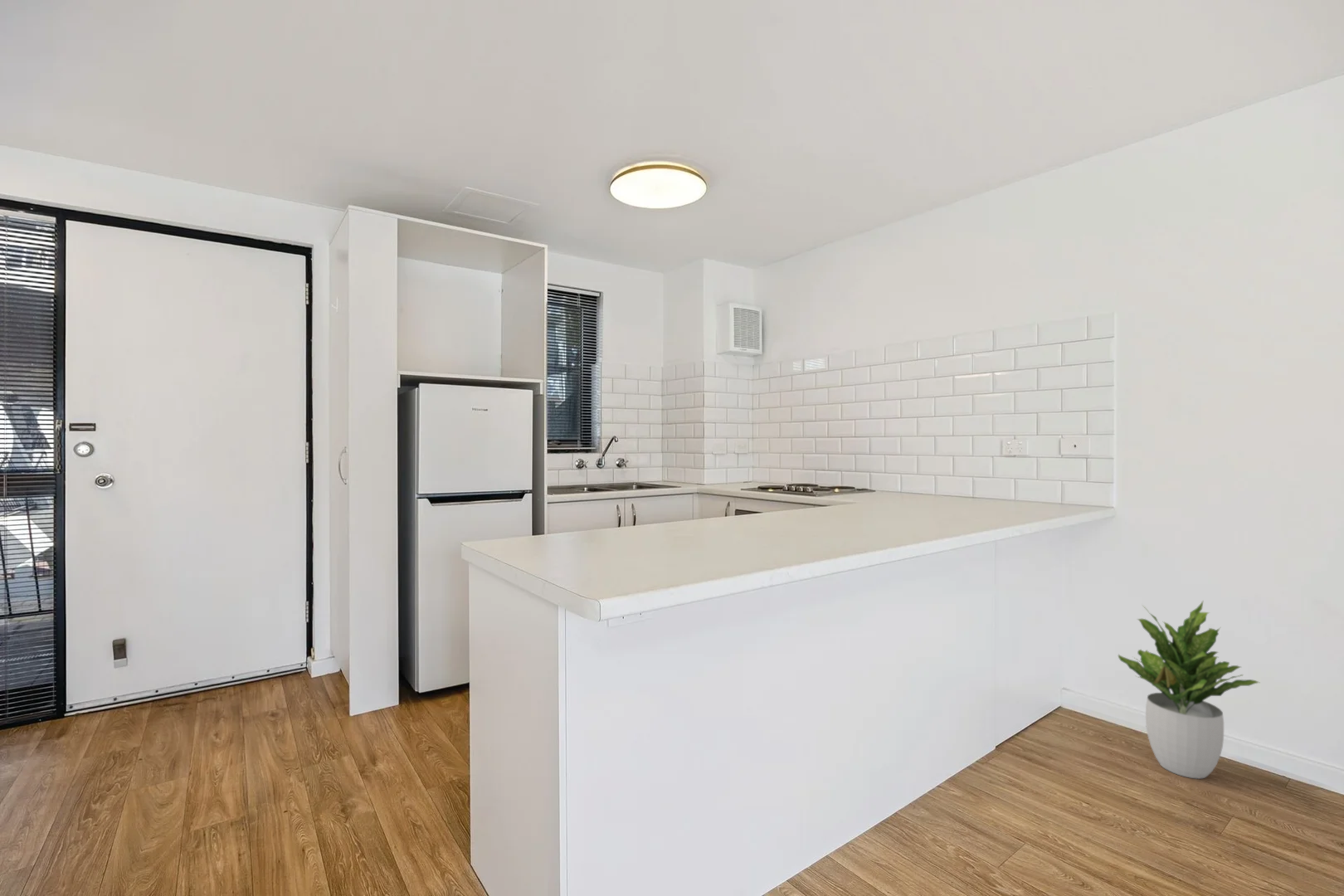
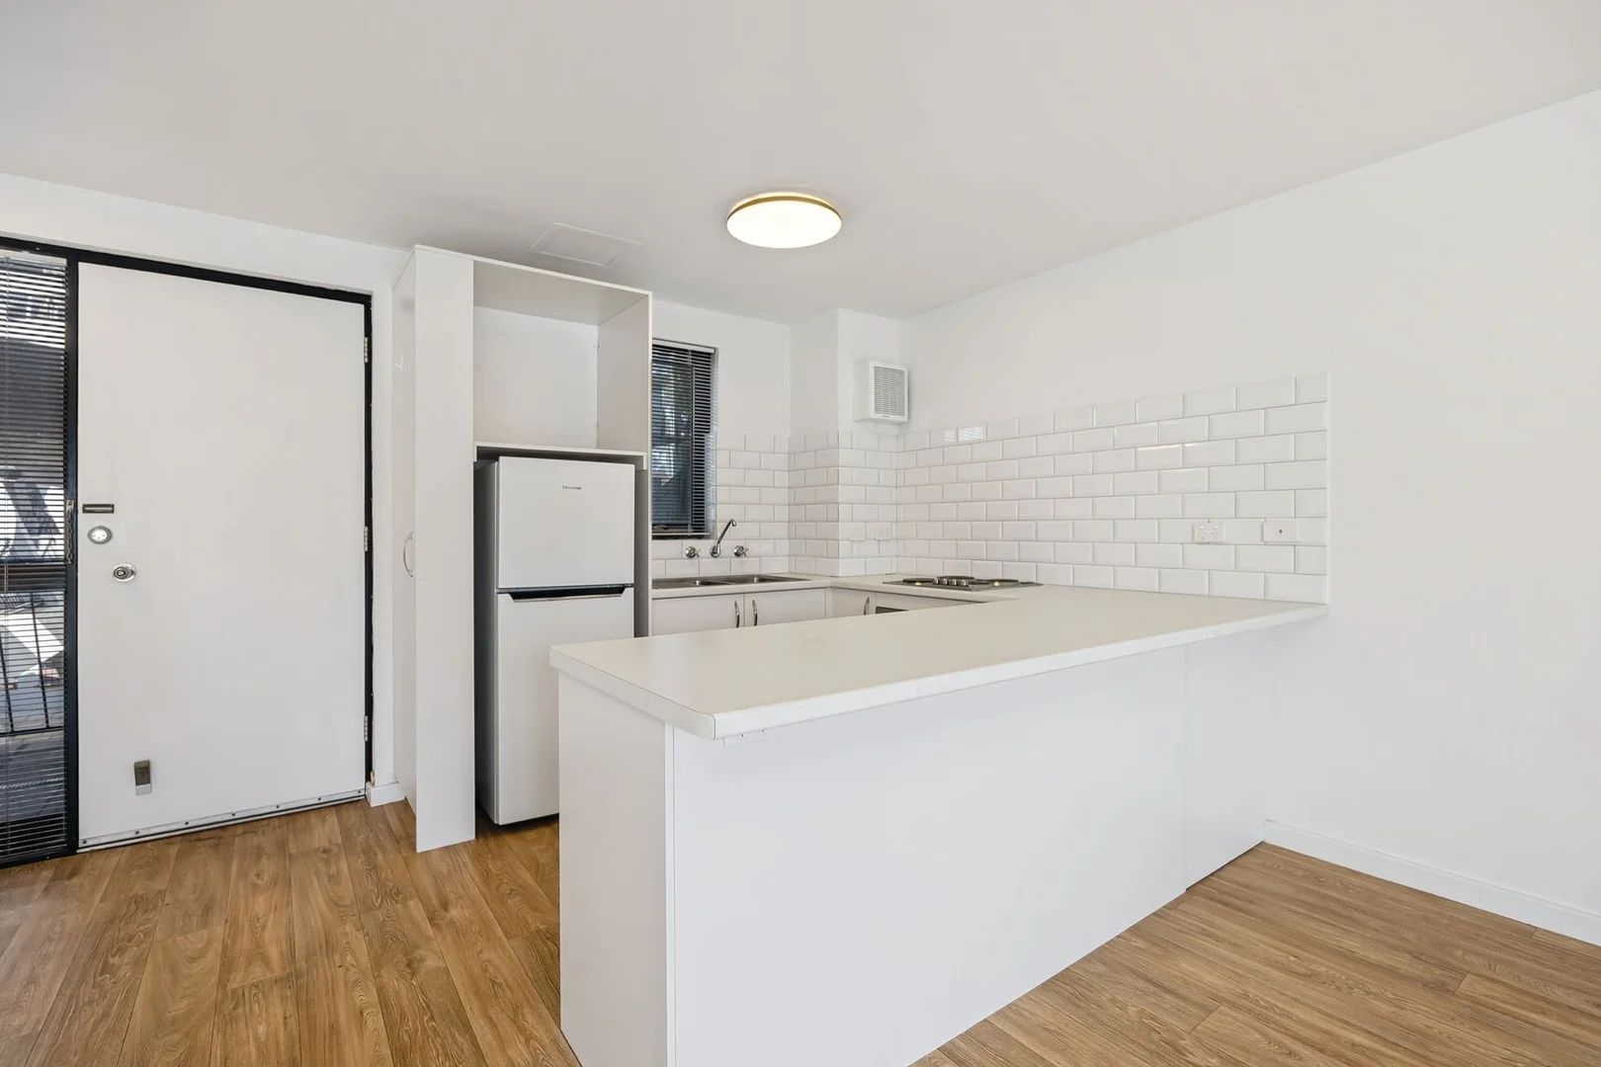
- potted plant (1180, 684)
